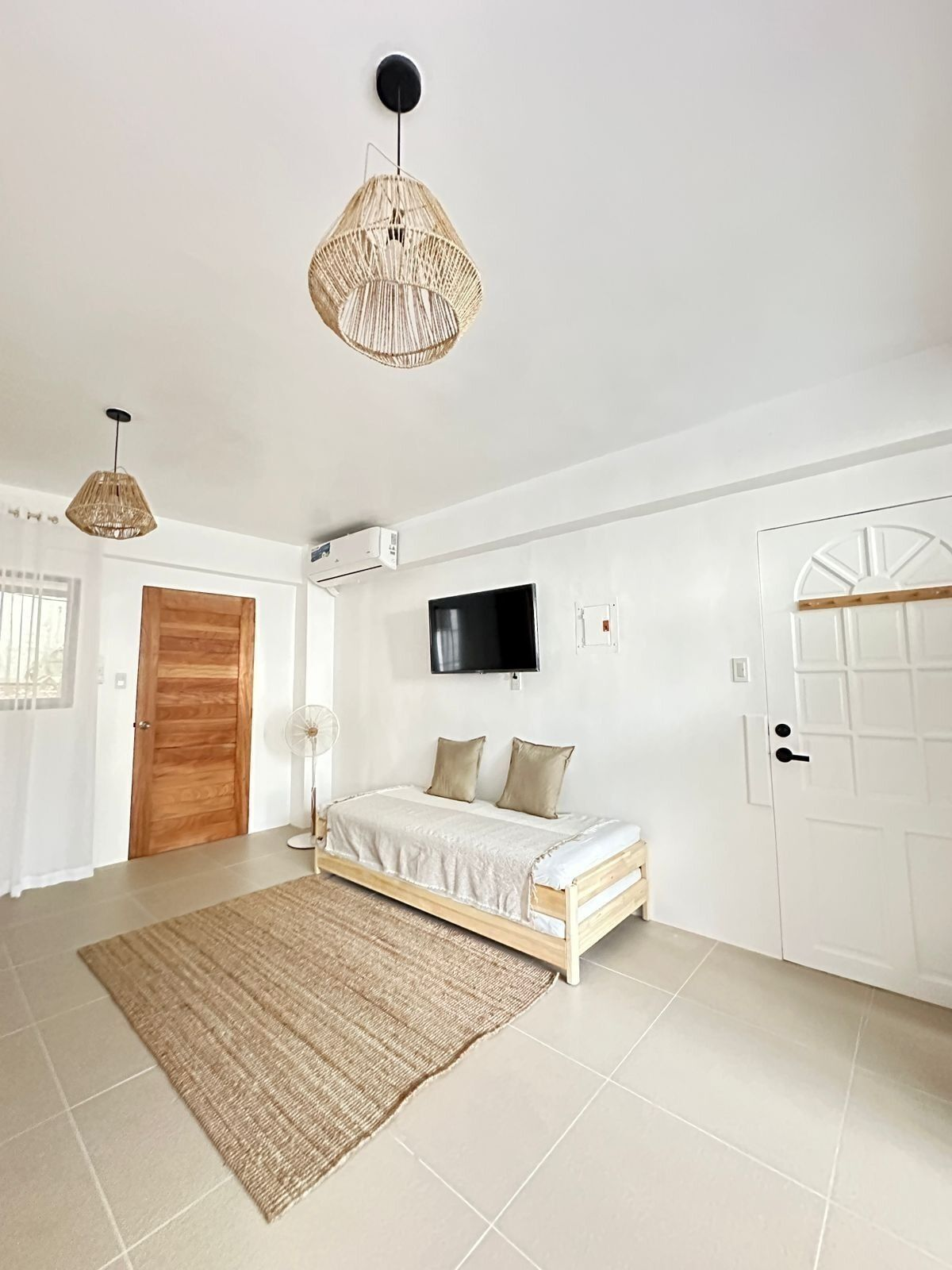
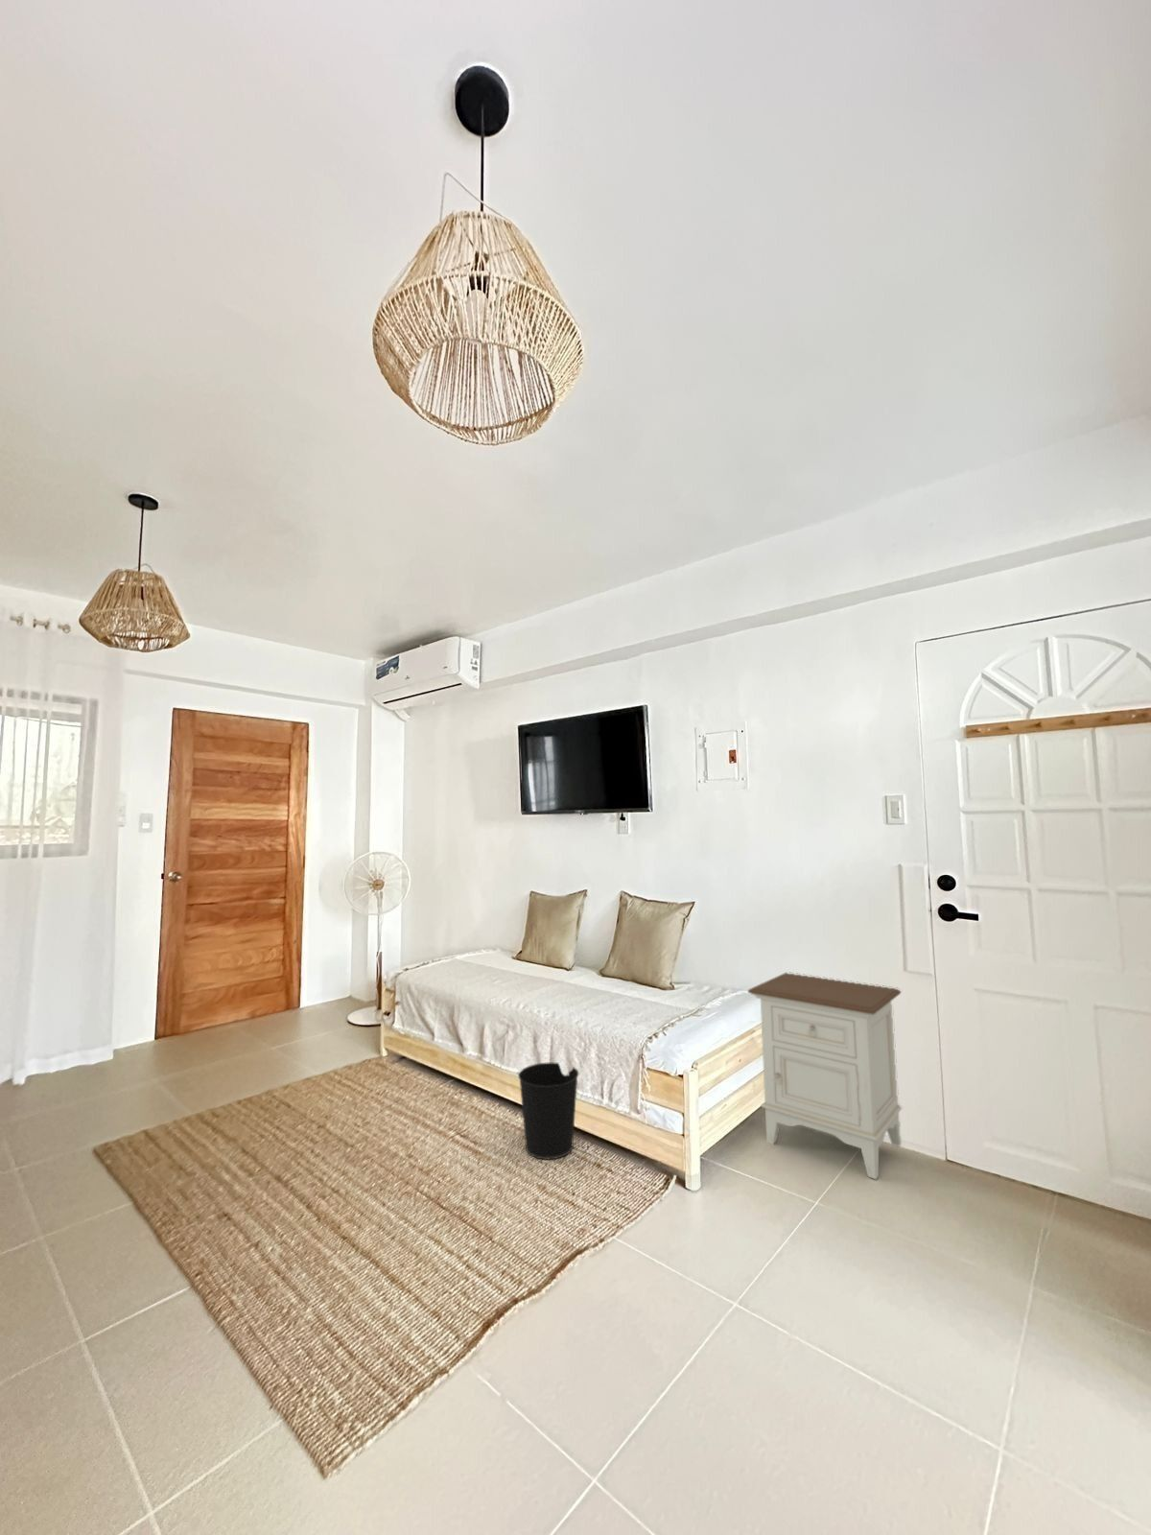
+ nightstand (828, 1065)
+ wastebasket (549, 1110)
